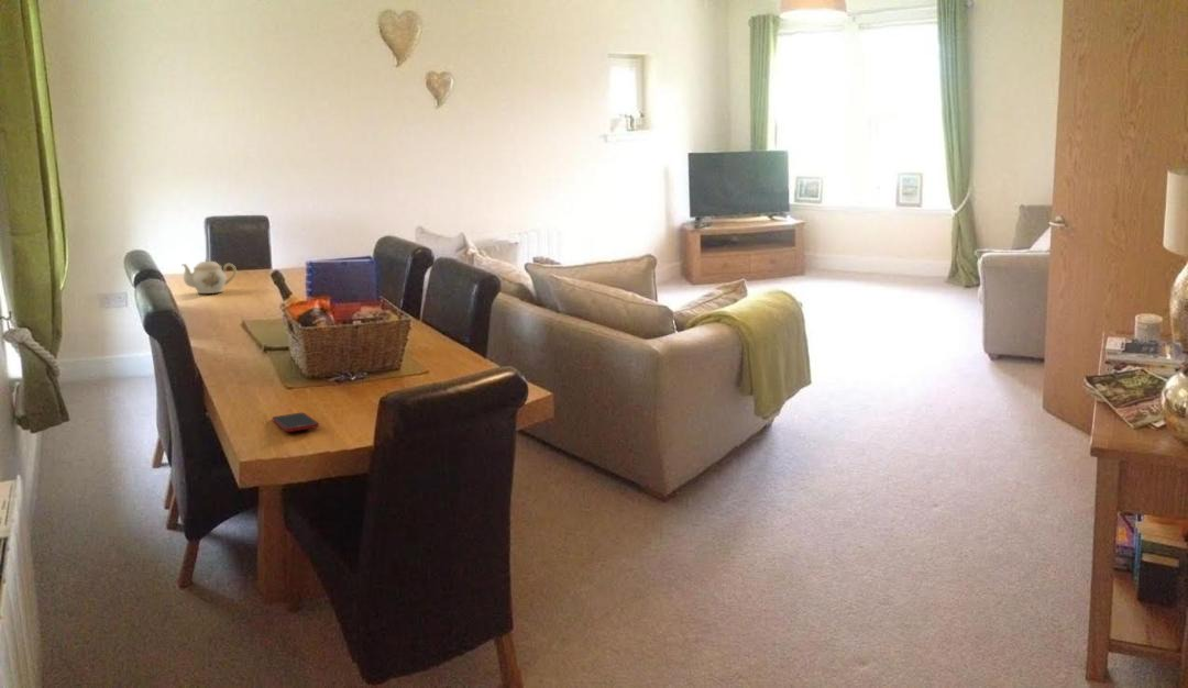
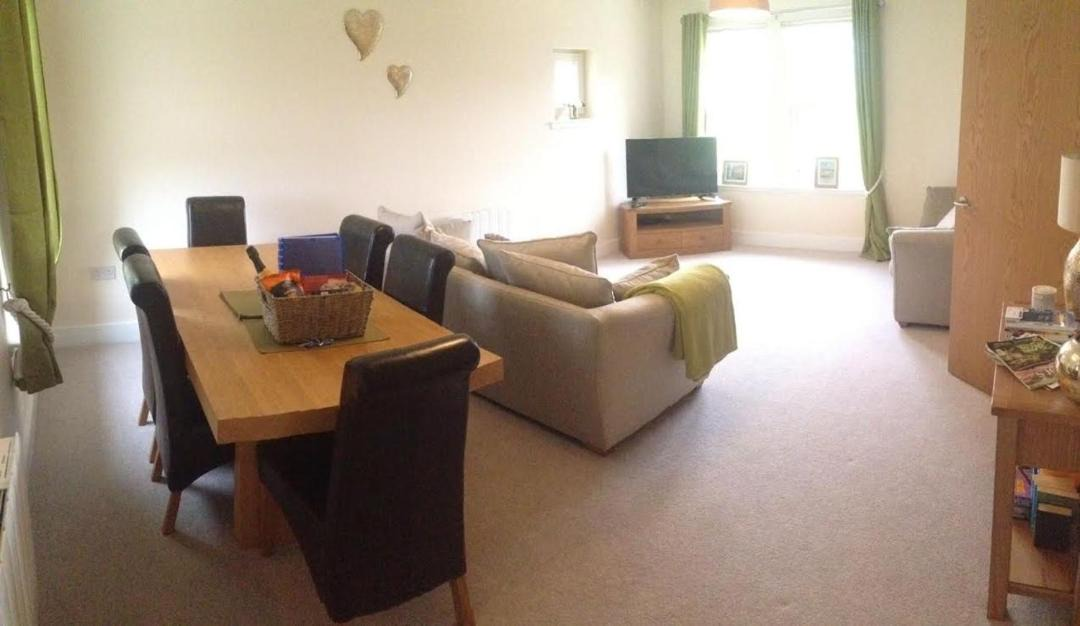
- cell phone (295, 422)
- teapot (209, 275)
